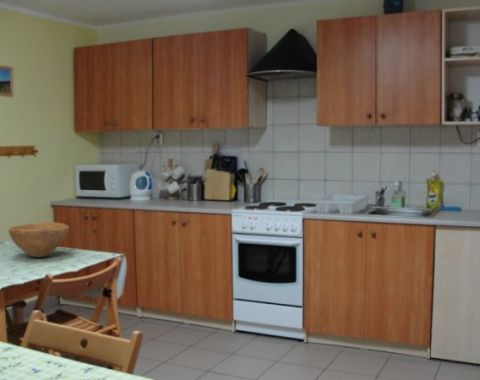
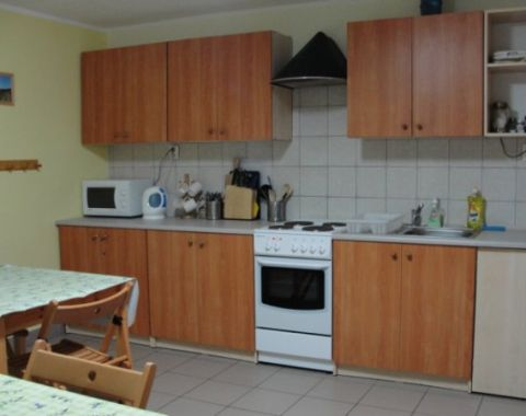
- bowl (39, 241)
